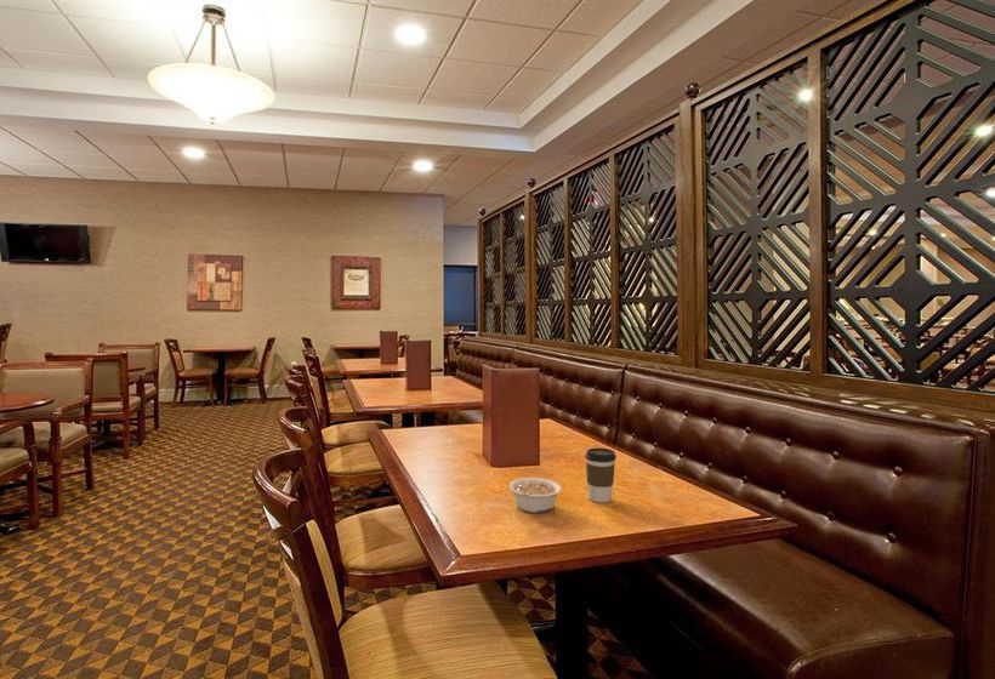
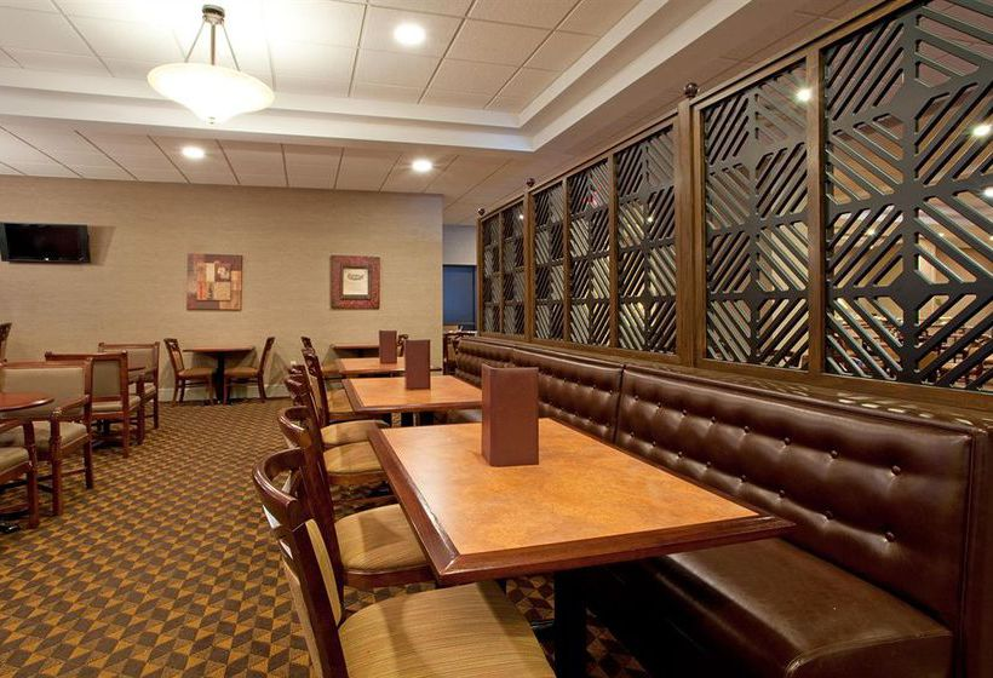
- legume (535, 495)
- coffee cup (599, 474)
